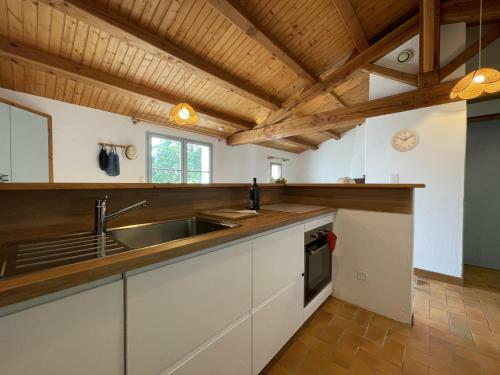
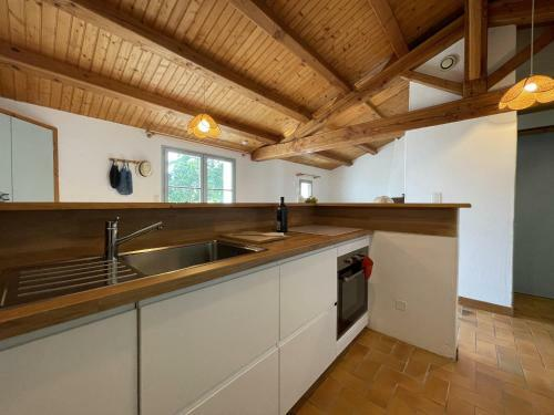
- wall clock (404, 140)
